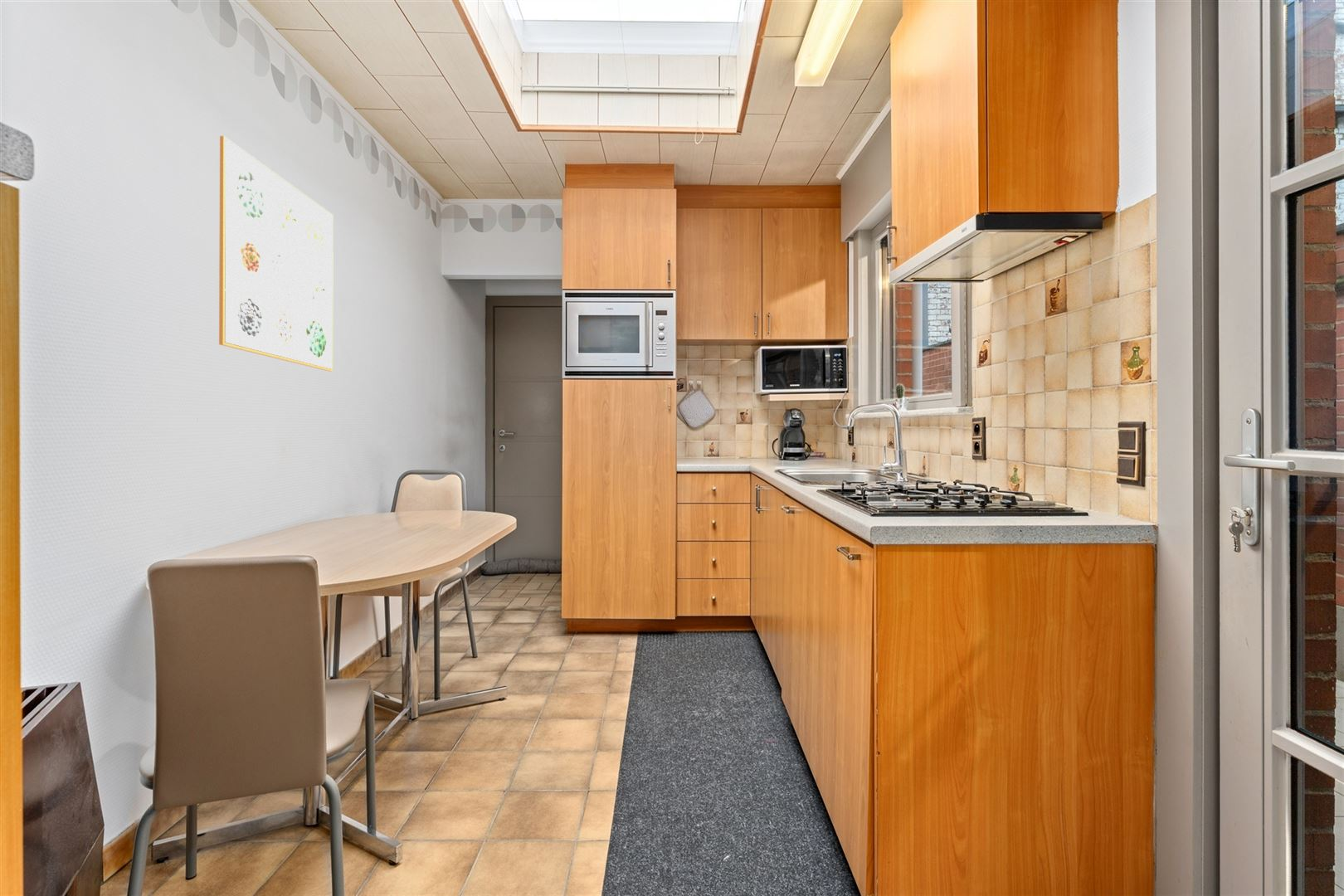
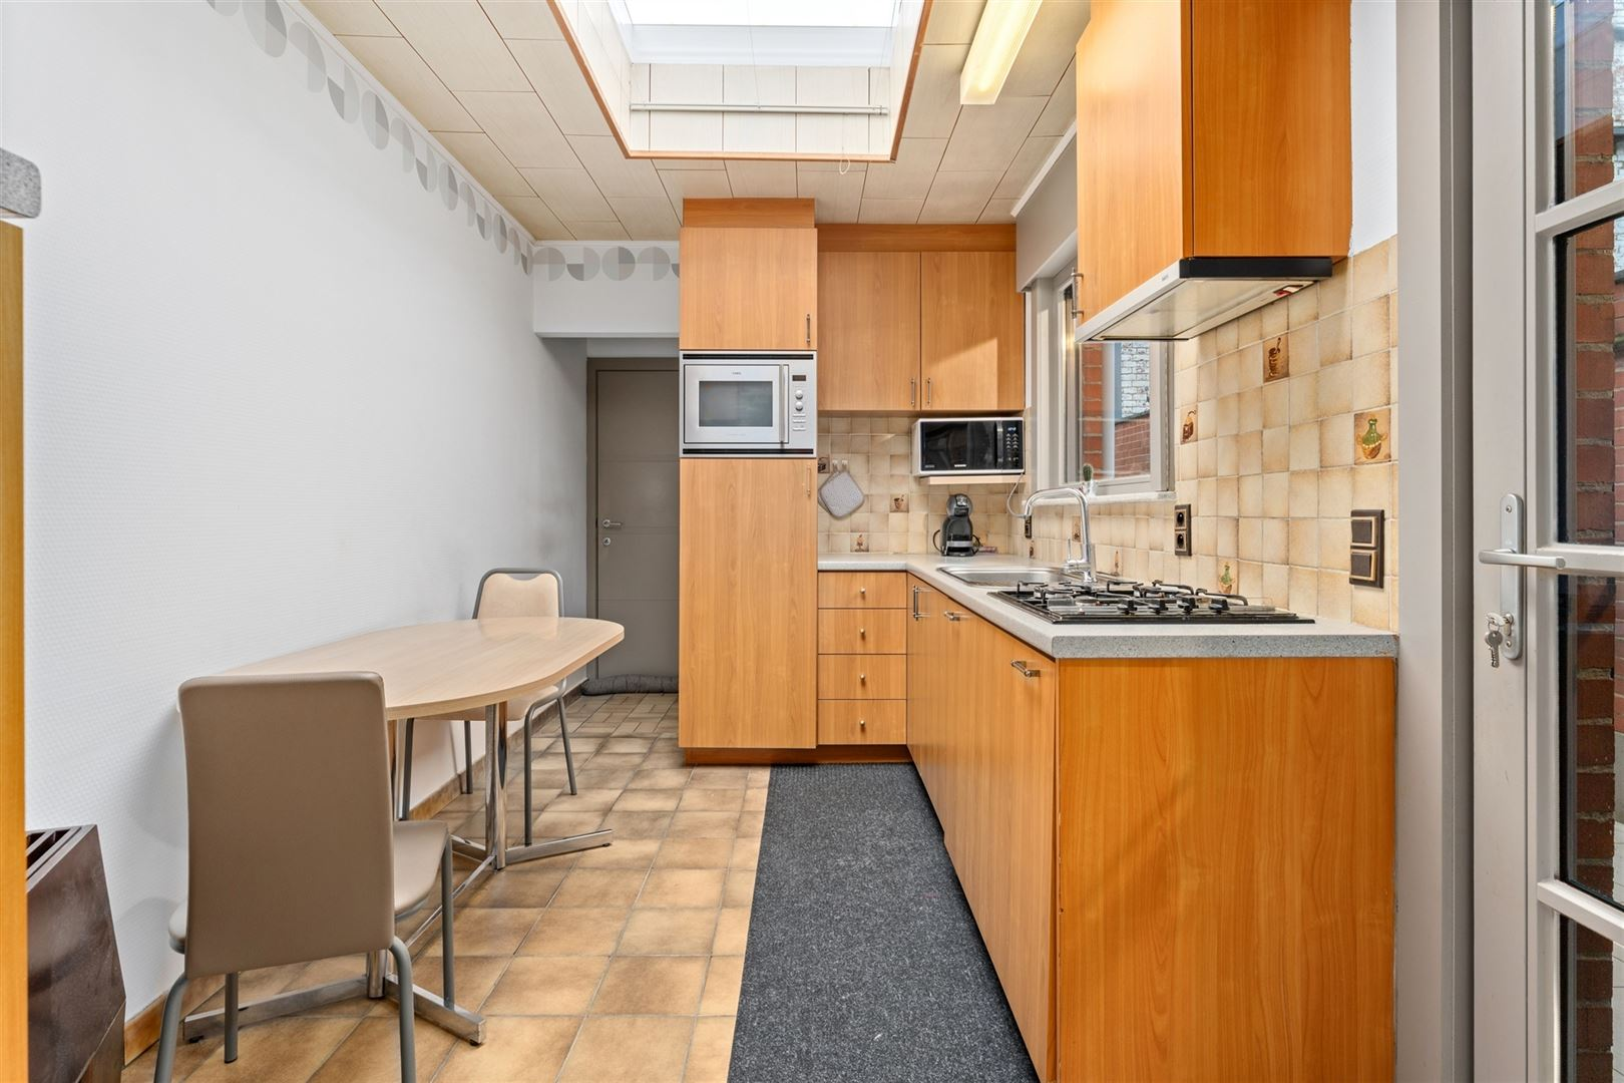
- wall art (284, 270)
